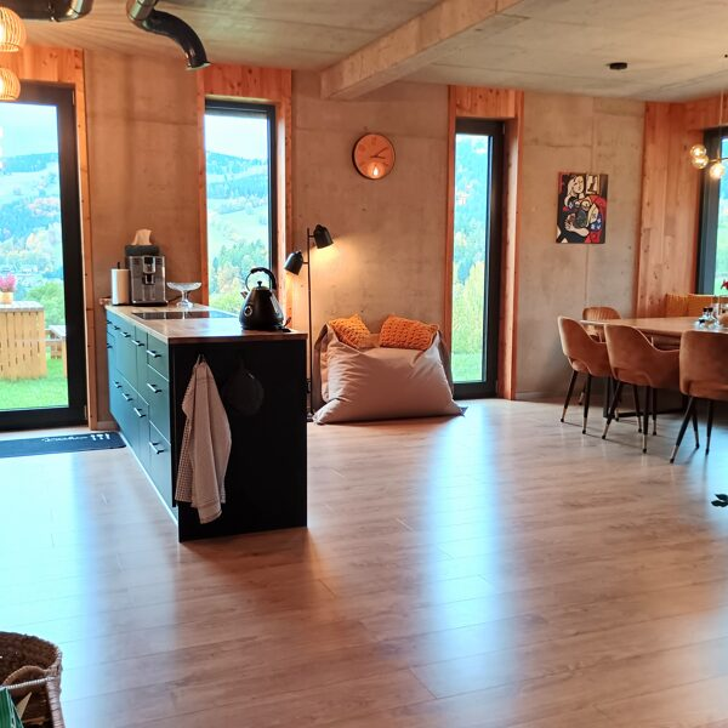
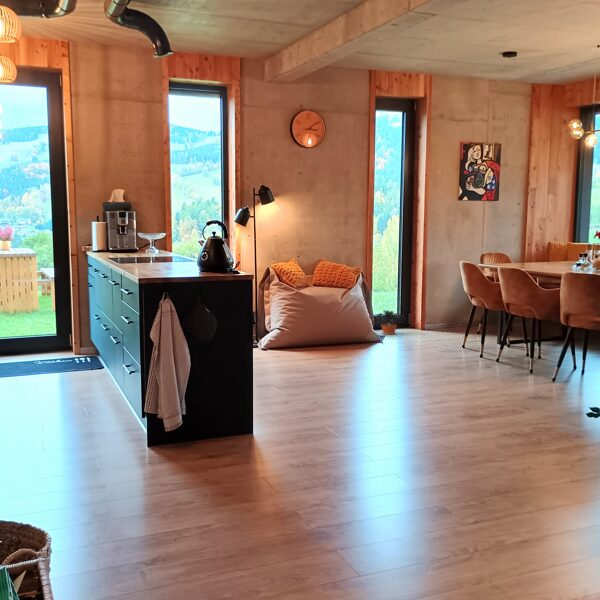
+ potted plant (388, 322)
